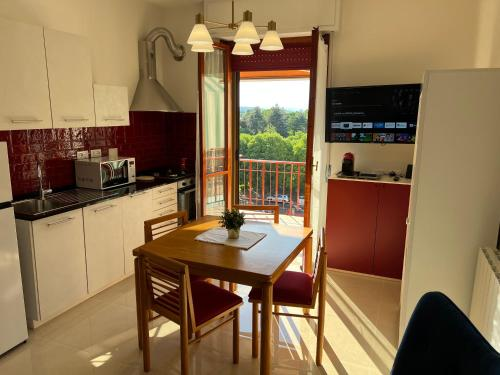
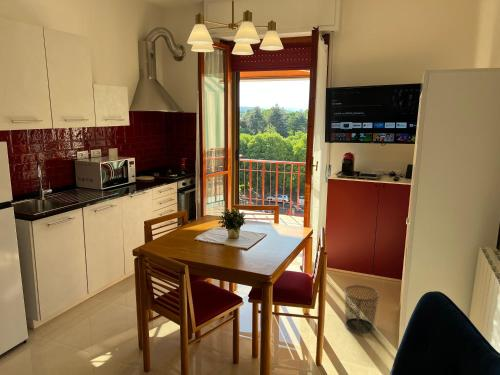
+ waste bin (360, 309)
